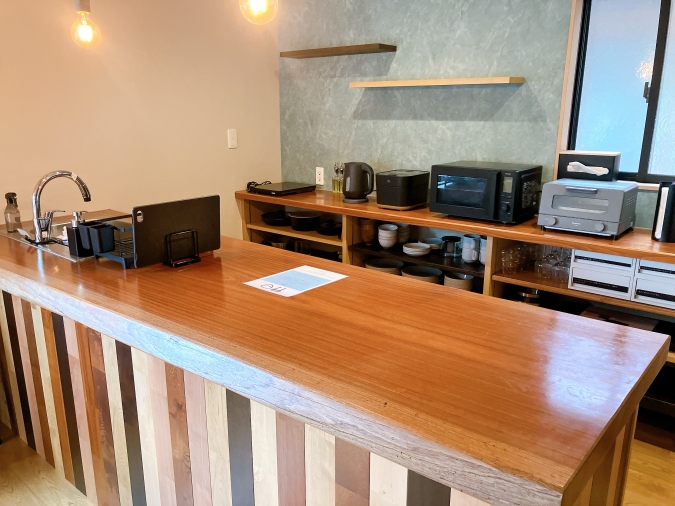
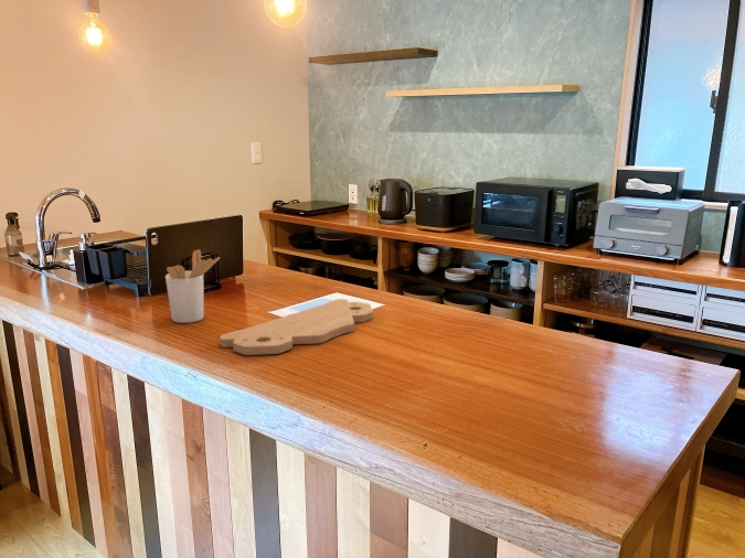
+ cutting board (310, 325)
+ utensil holder (193, 287)
